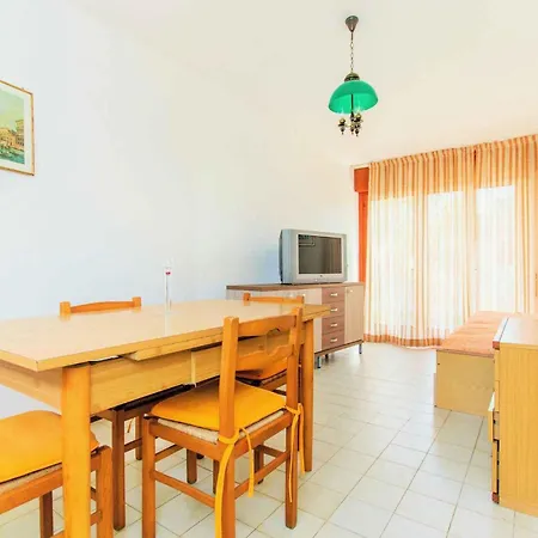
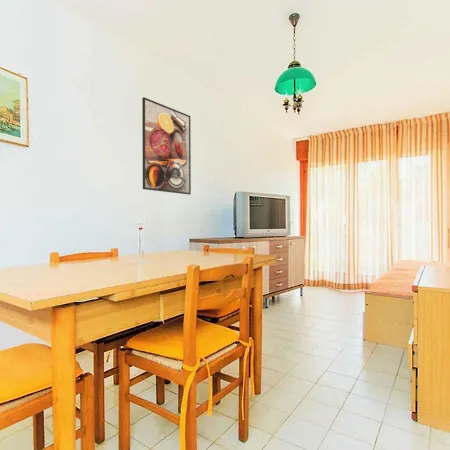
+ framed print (168, 149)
